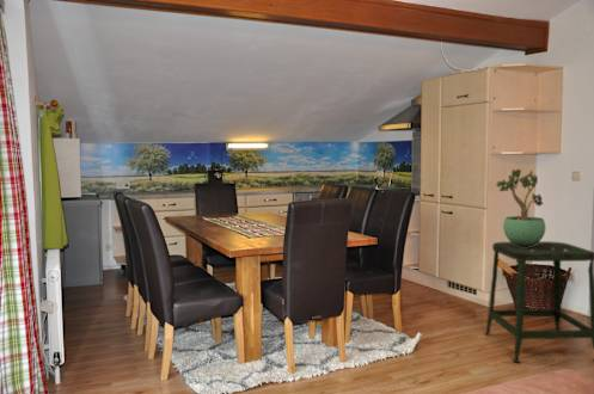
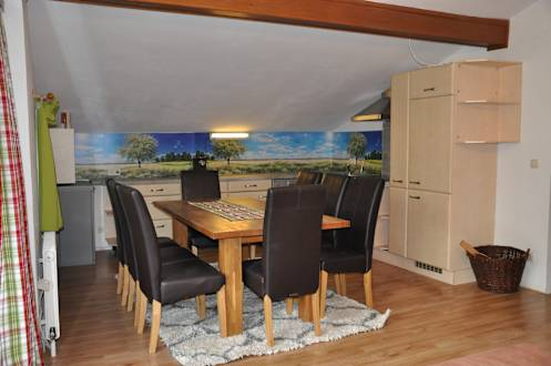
- stool (539, 309)
- potted plant (522, 207)
